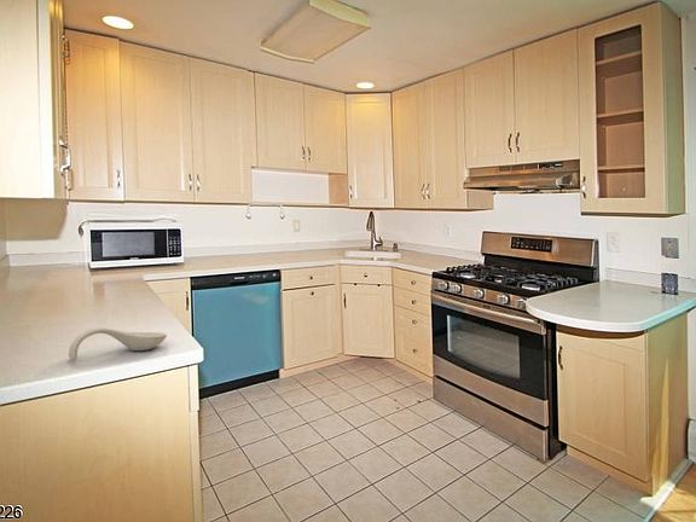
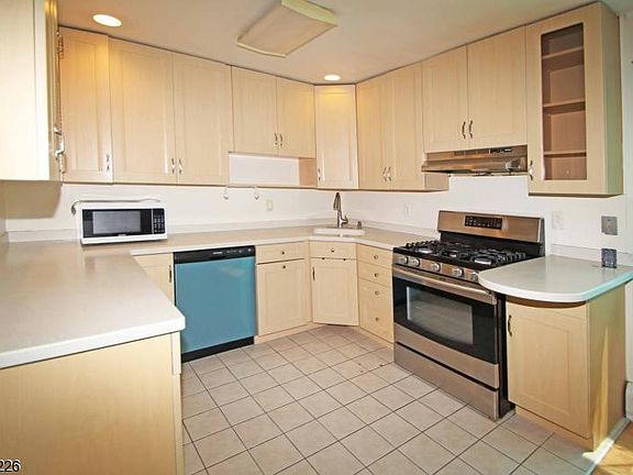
- spoon rest (121, 338)
